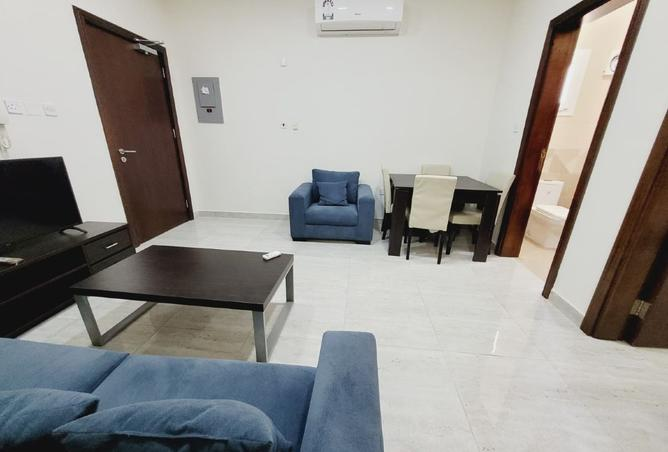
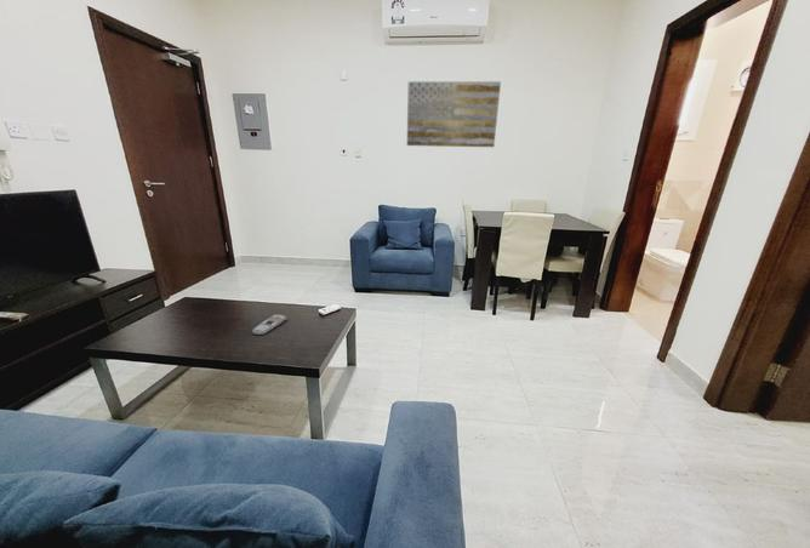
+ wall art (451, 114)
+ remote control (269, 324)
